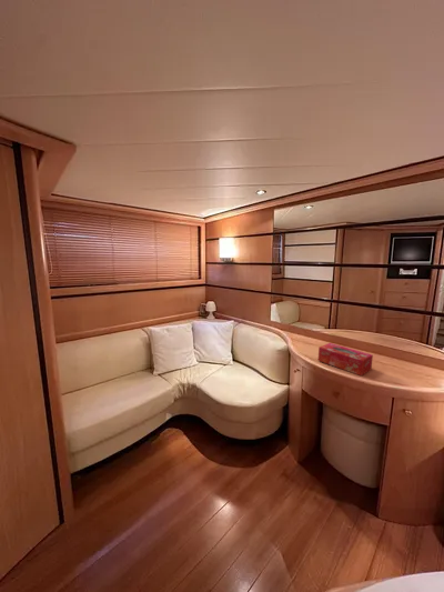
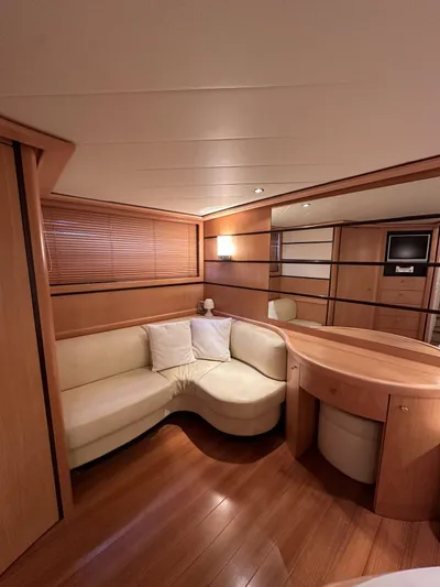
- tissue box (344, 358)
